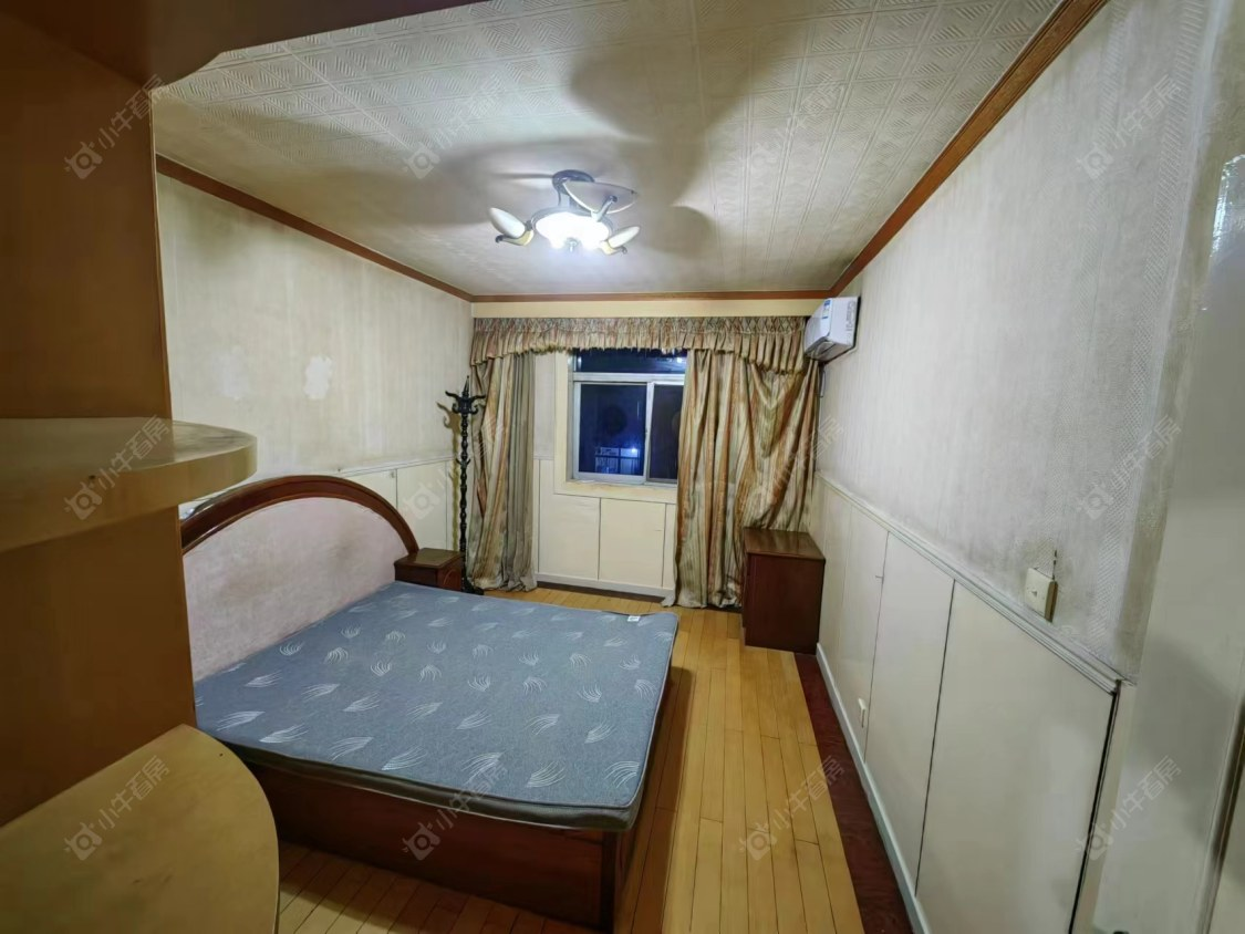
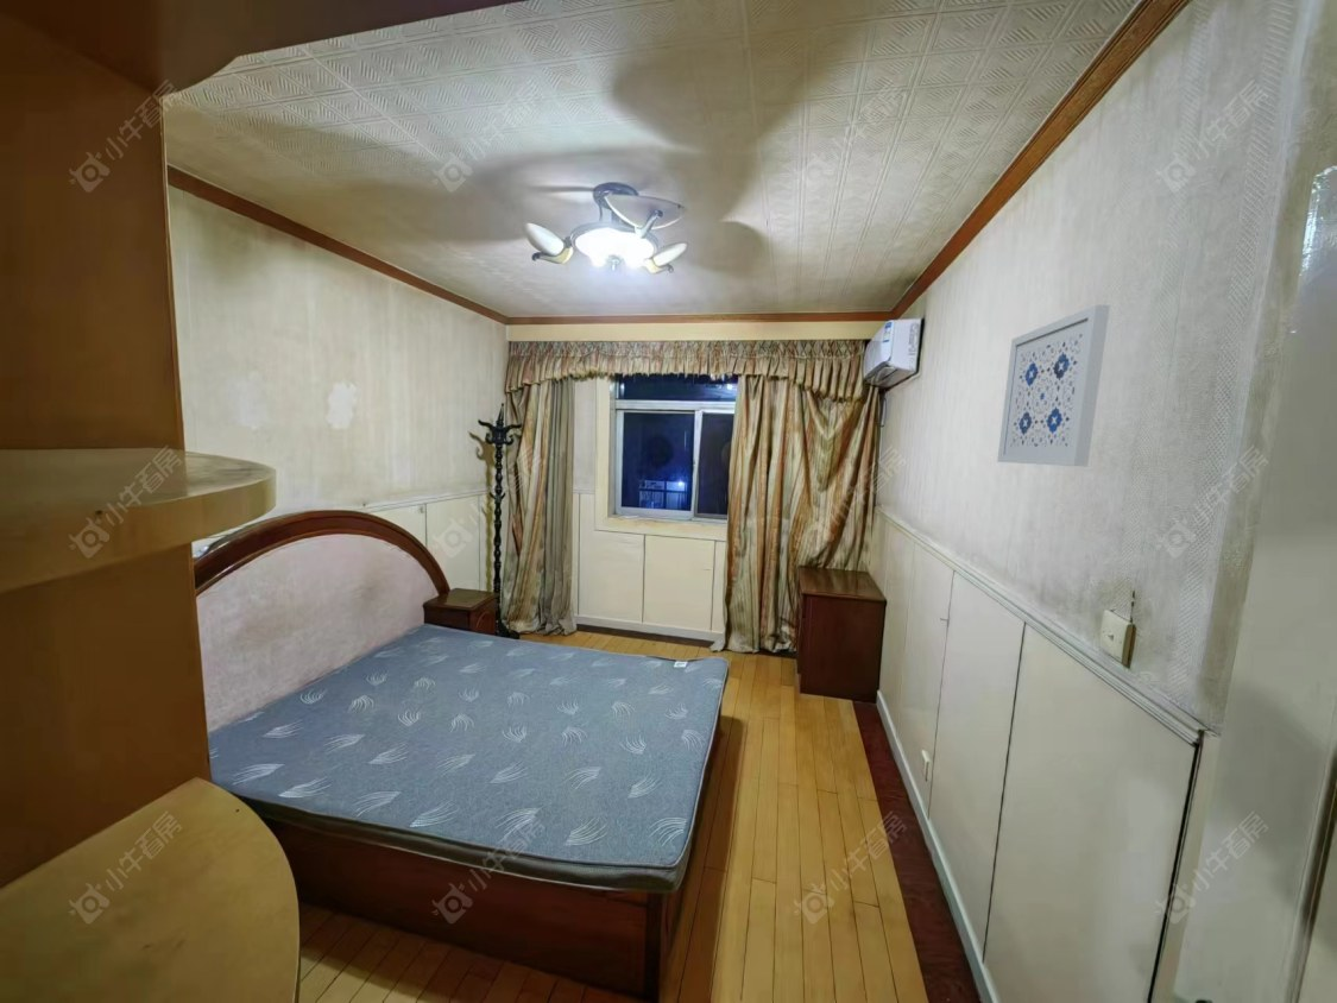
+ wall art (1045, 395)
